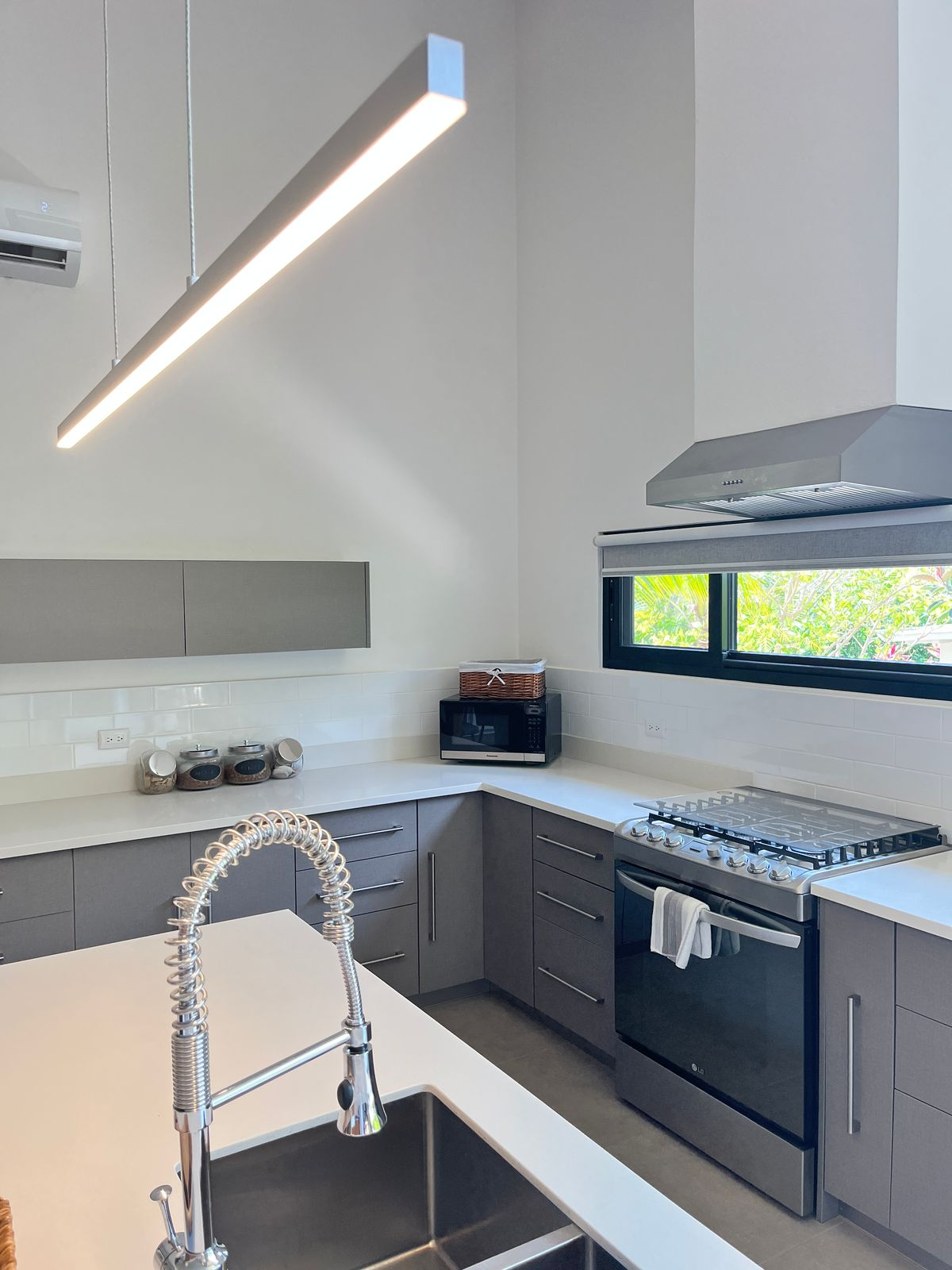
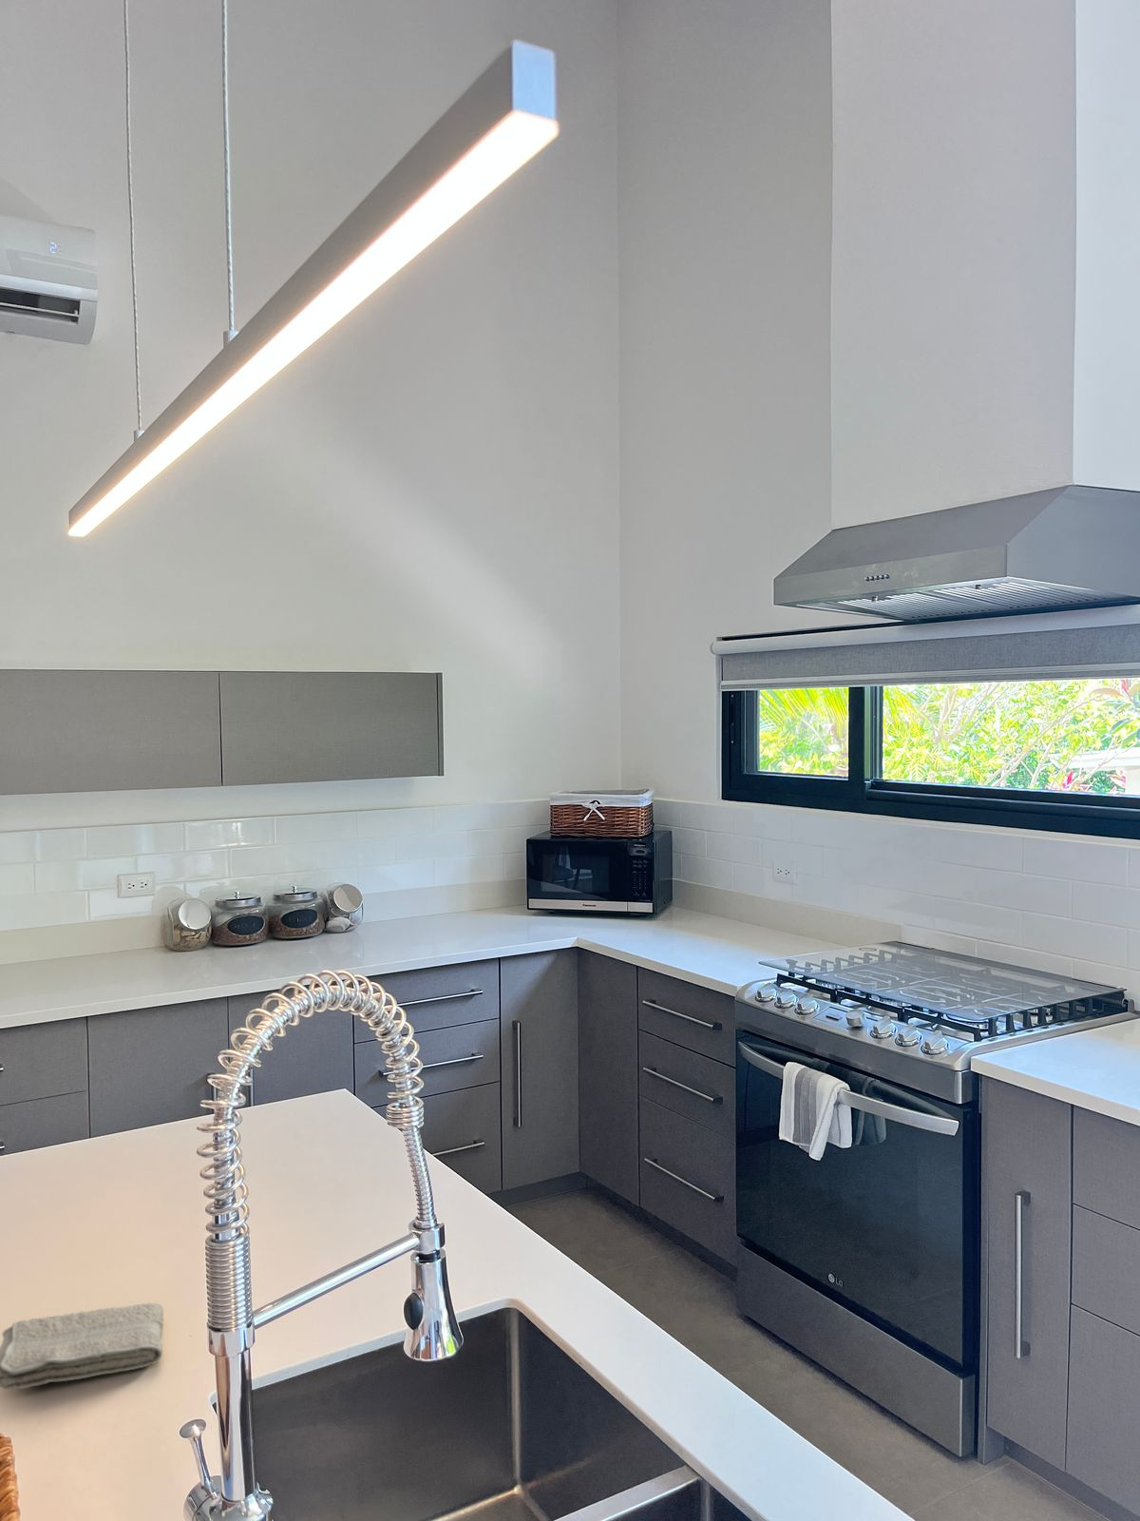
+ washcloth (81, 1341)
